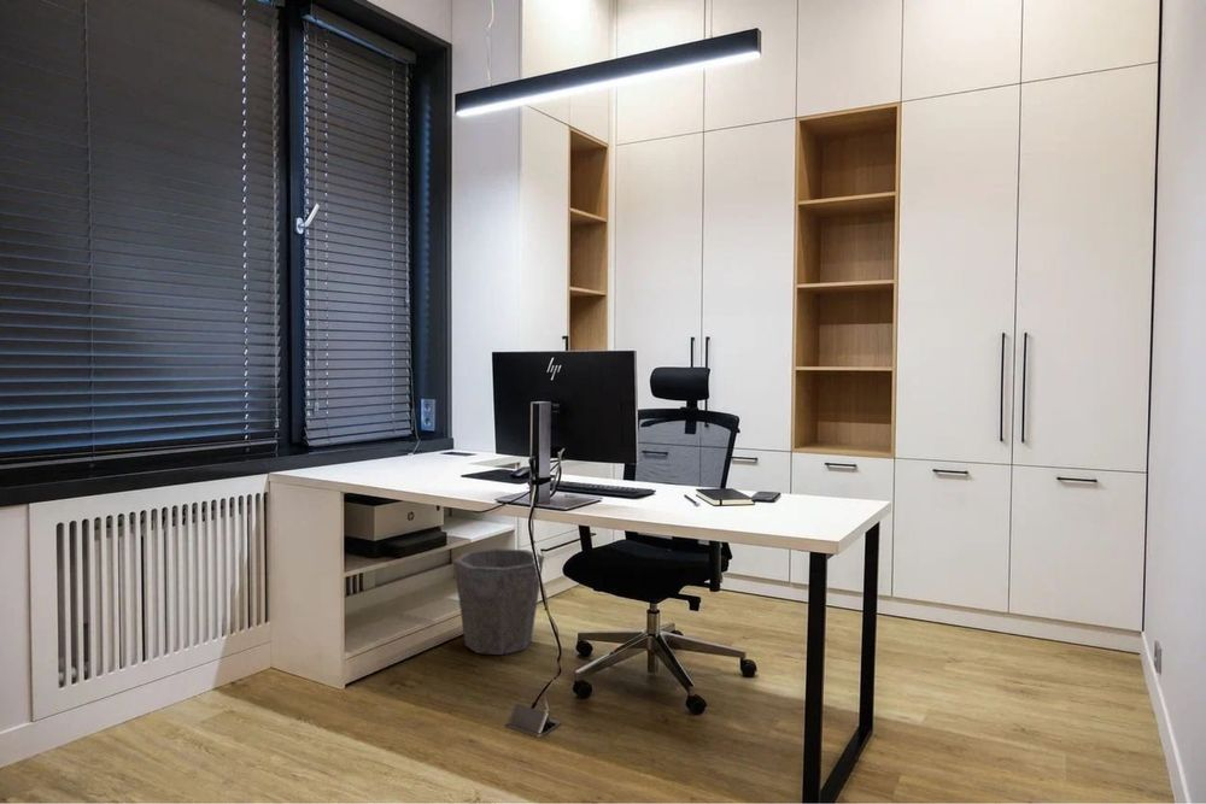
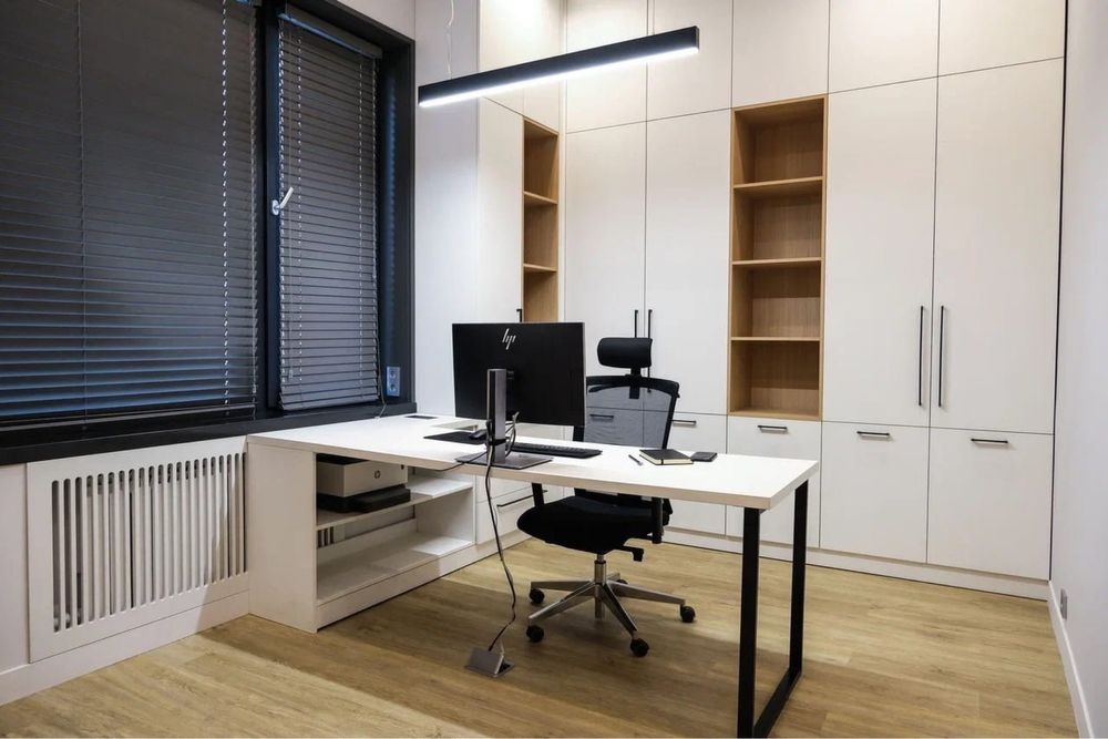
- waste bin (498, 600)
